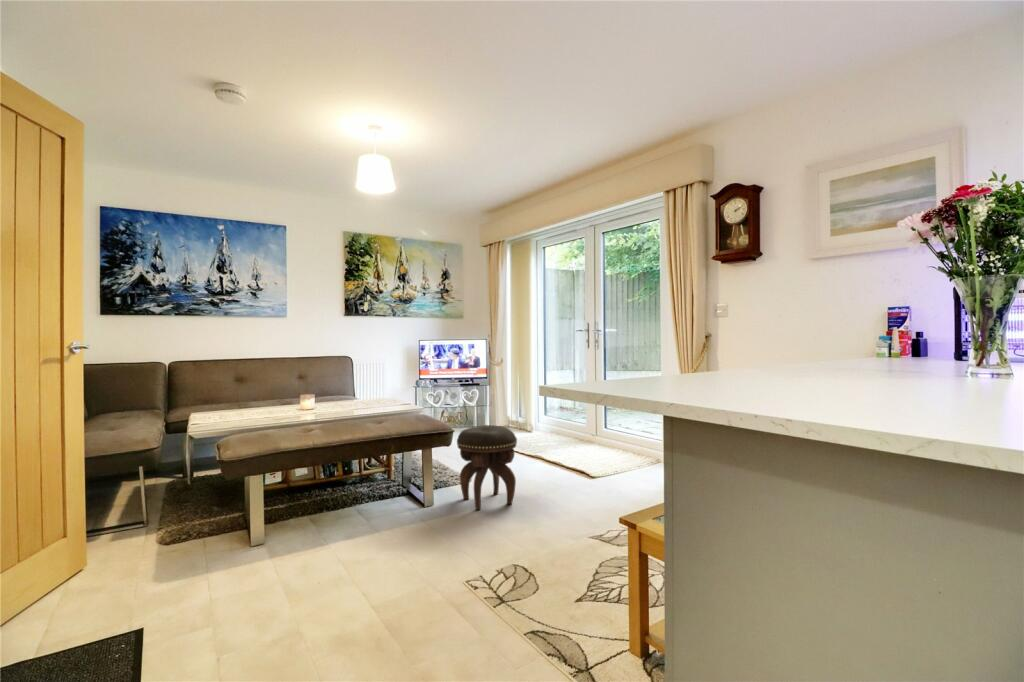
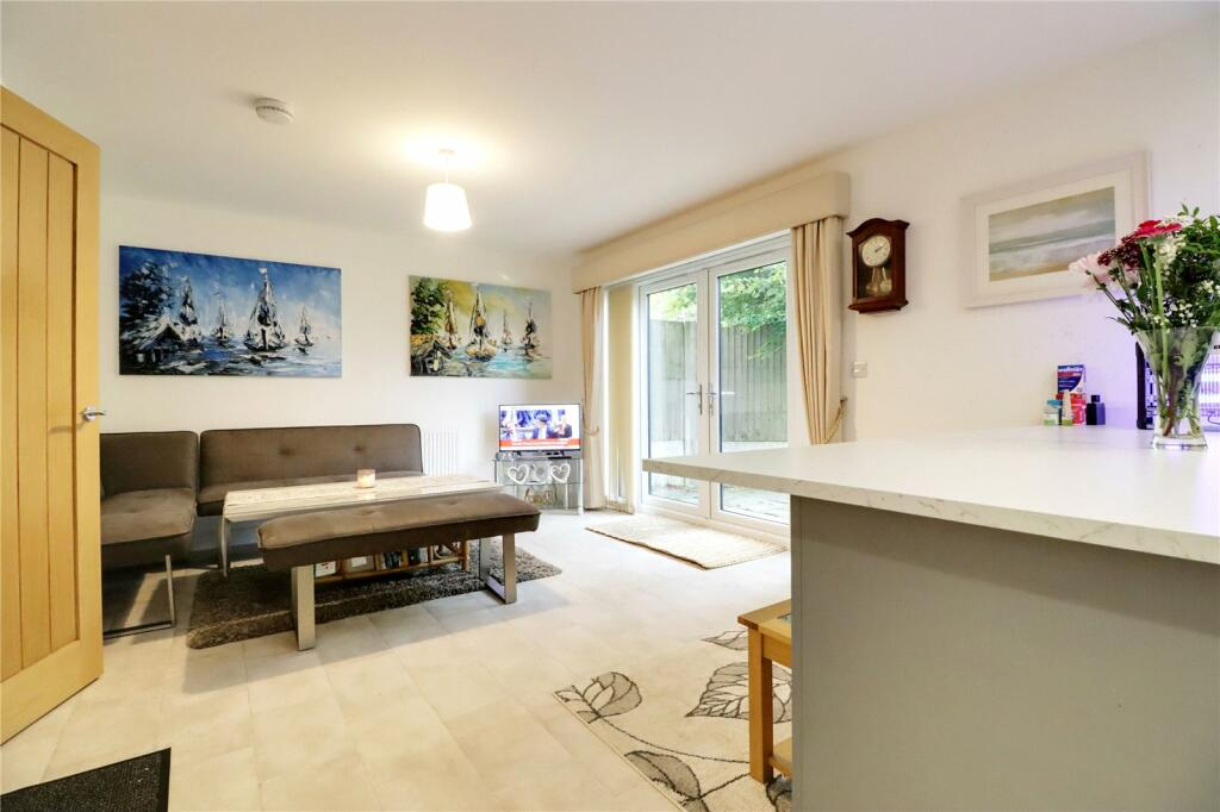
- footstool (487, 464)
